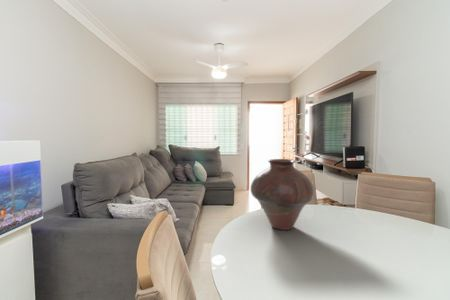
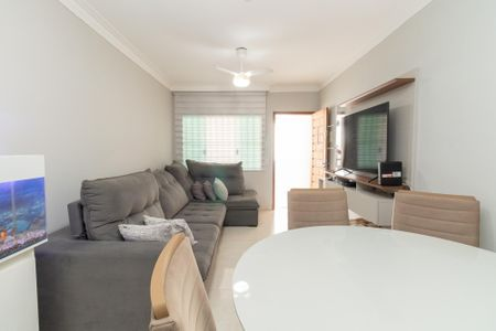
- vase (281, 193)
